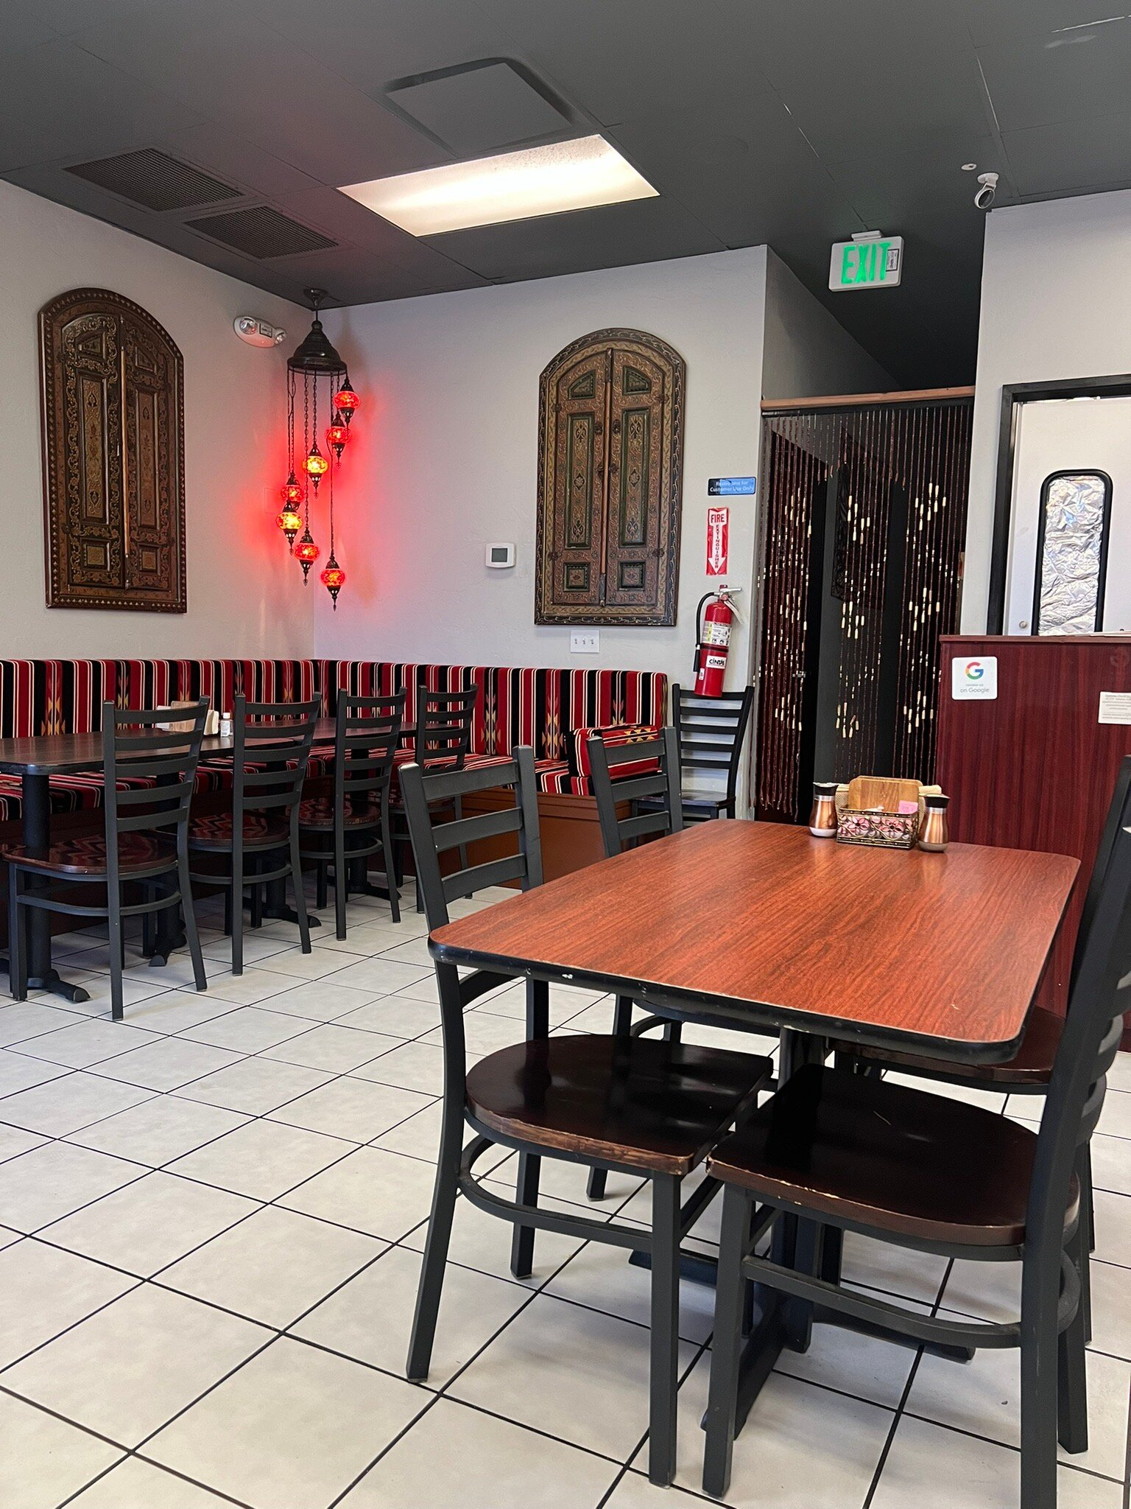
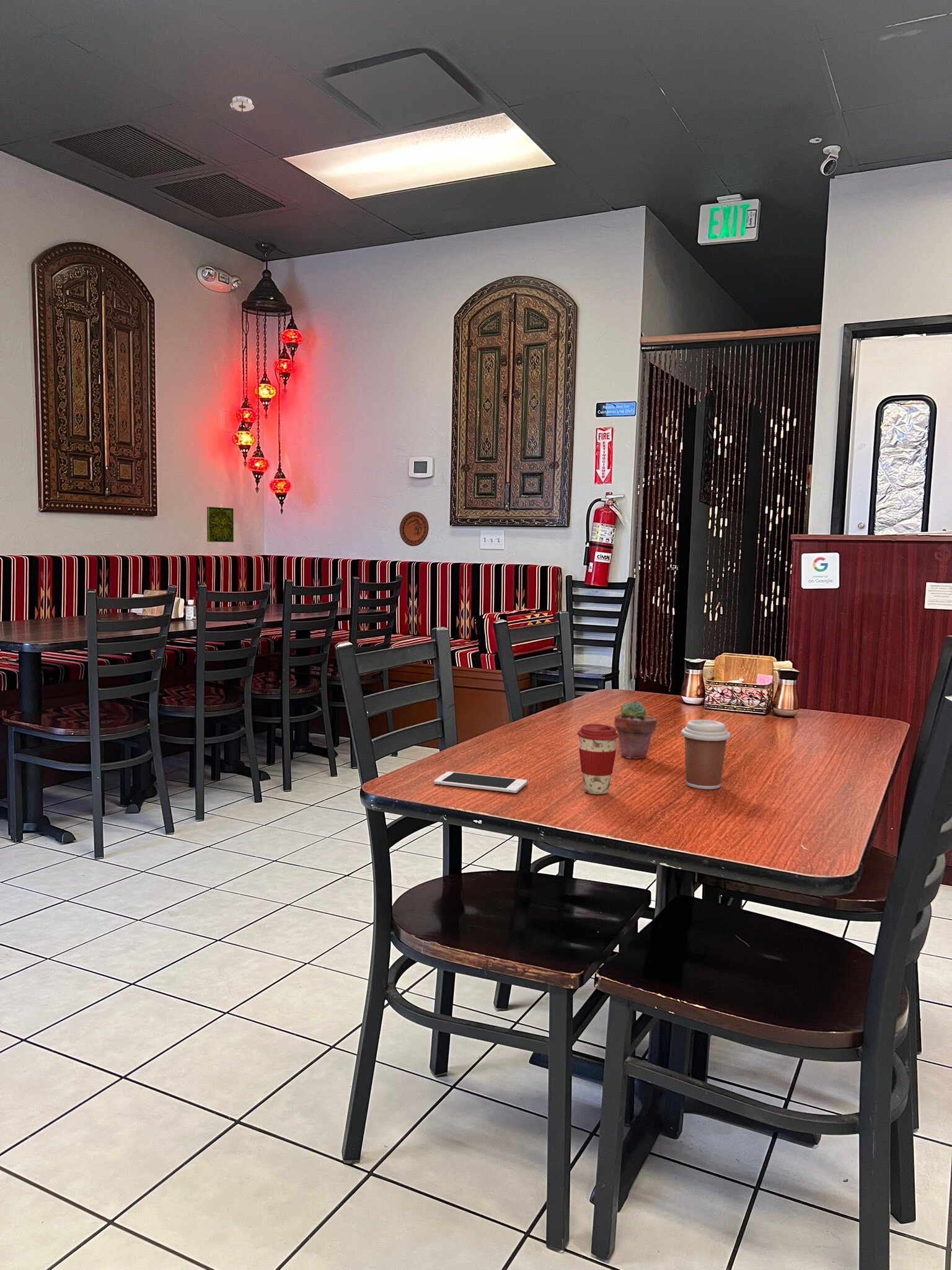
+ cell phone (480, 782)
+ decorative plate (414, 528)
+ coffee cup (597, 759)
+ decorative tile (220, 525)
+ potted succulent (635, 728)
+ coffee cup (704, 754)
+ smoke detector (241, 104)
